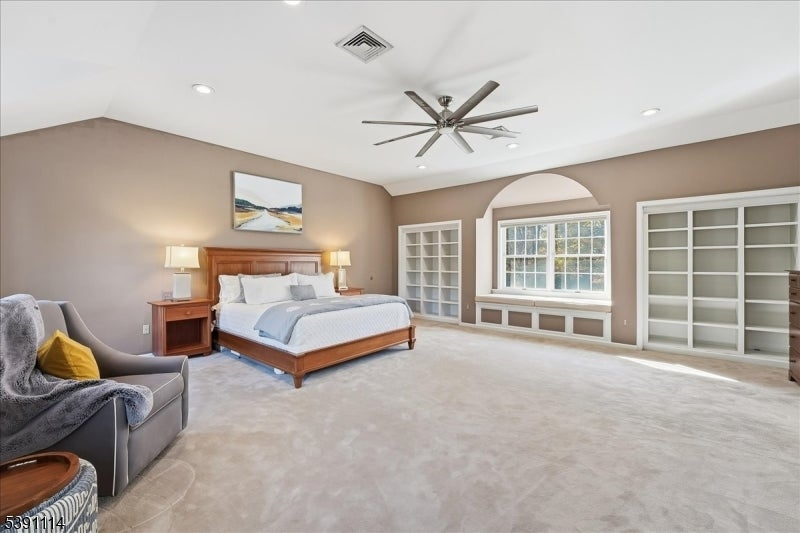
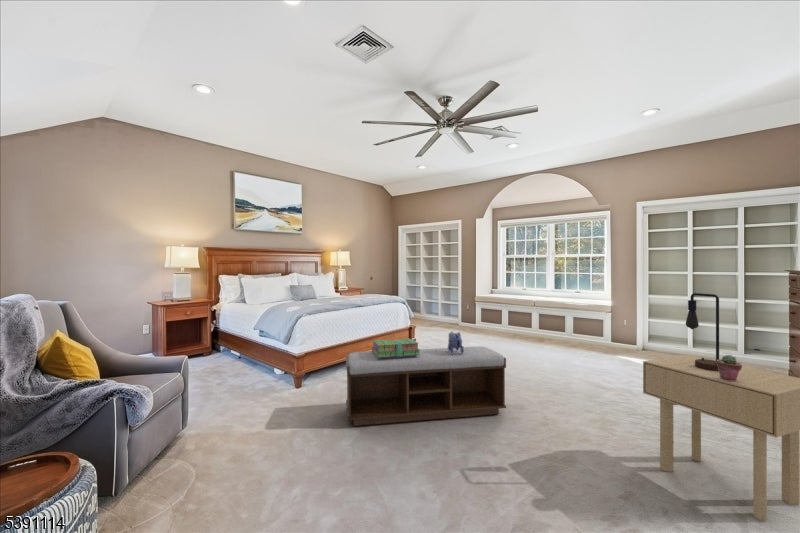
+ side table (725, 420)
+ potted succulent (728, 366)
+ bench (424, 382)
+ plush toy (454, 342)
+ stack of books (395, 348)
+ table lamp (698, 325)
